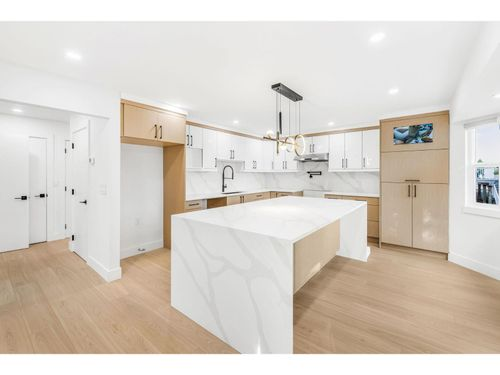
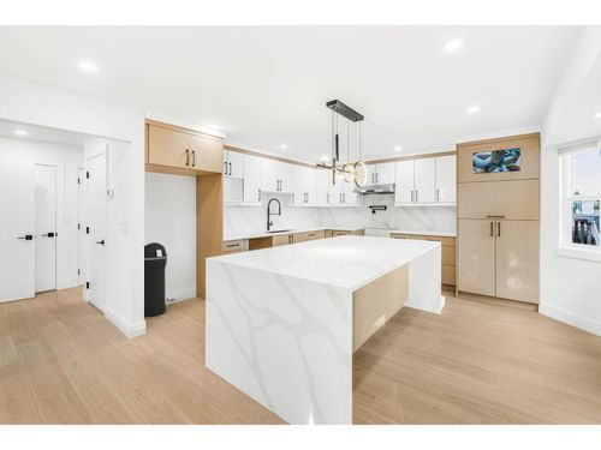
+ trash can (153, 277)
